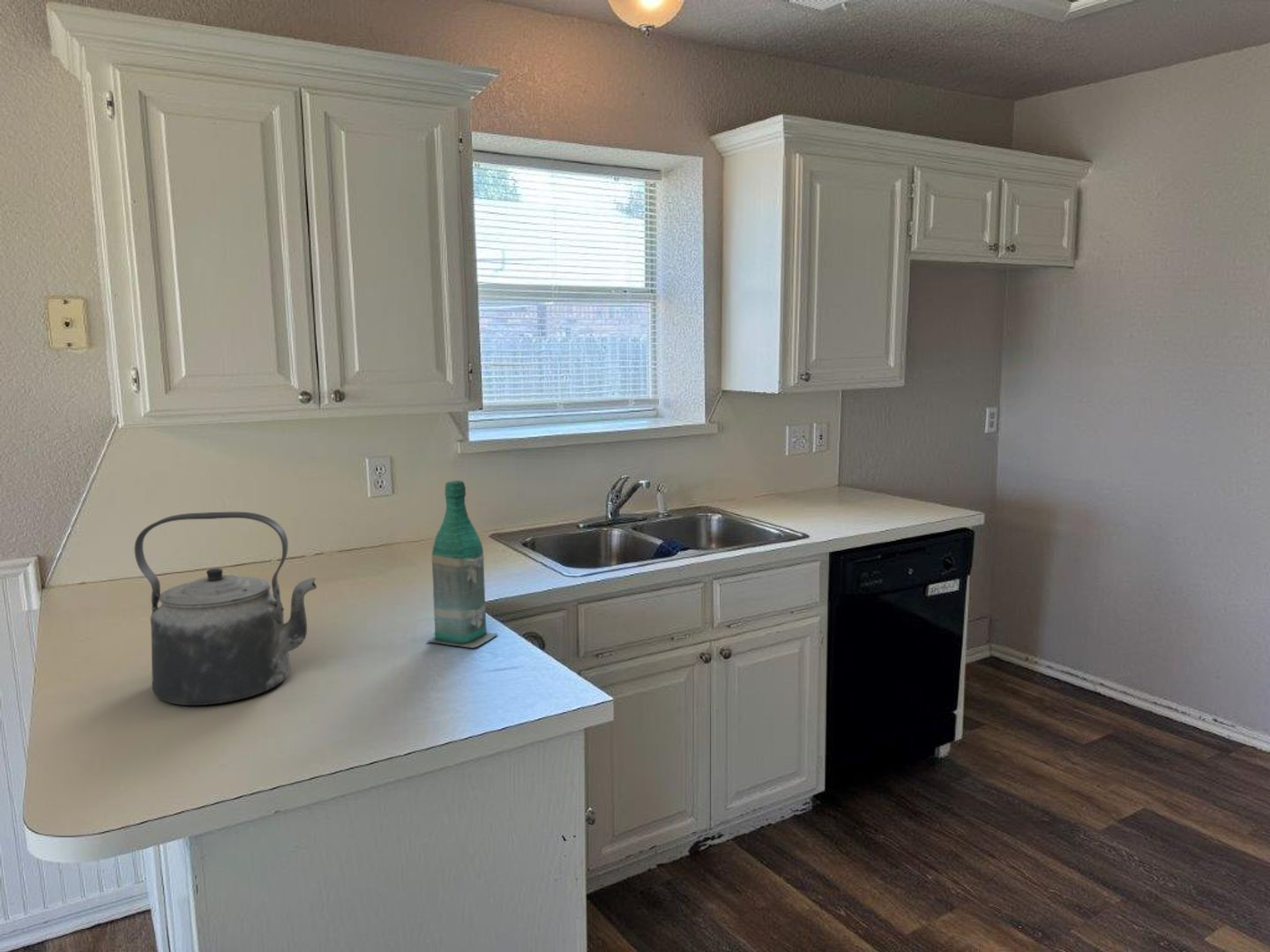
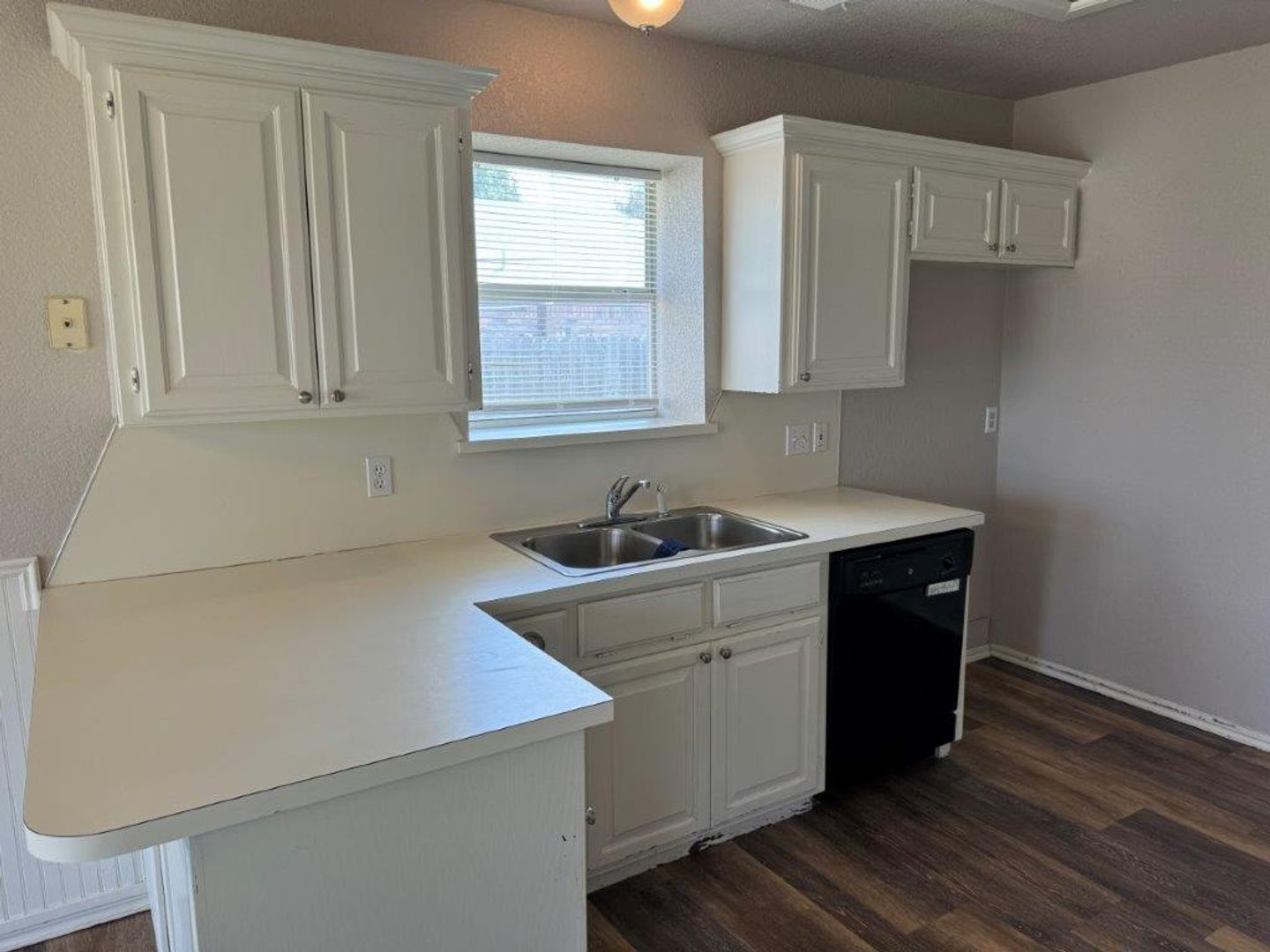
- bottle (459, 560)
- kettle (230, 599)
